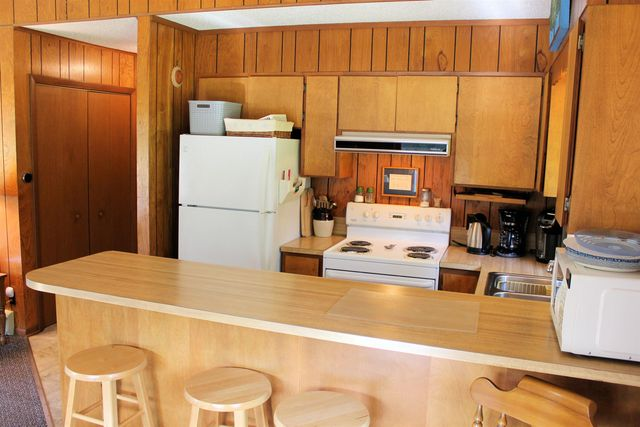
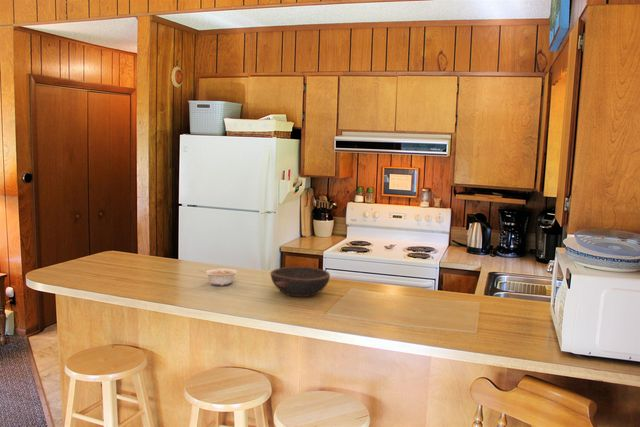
+ bowl (299, 282)
+ legume (220, 276)
